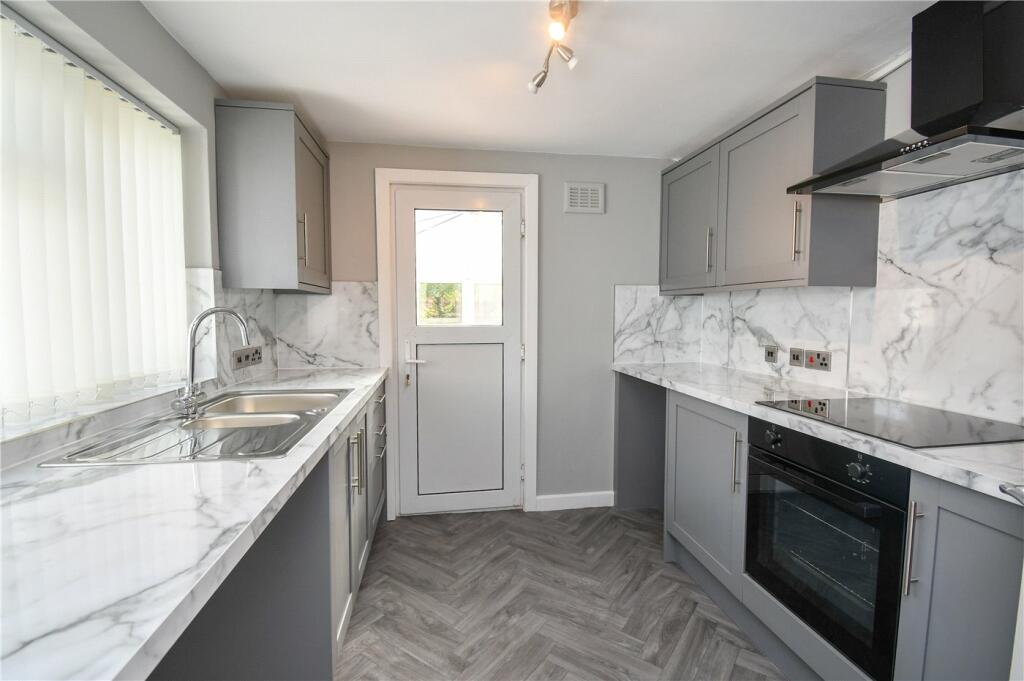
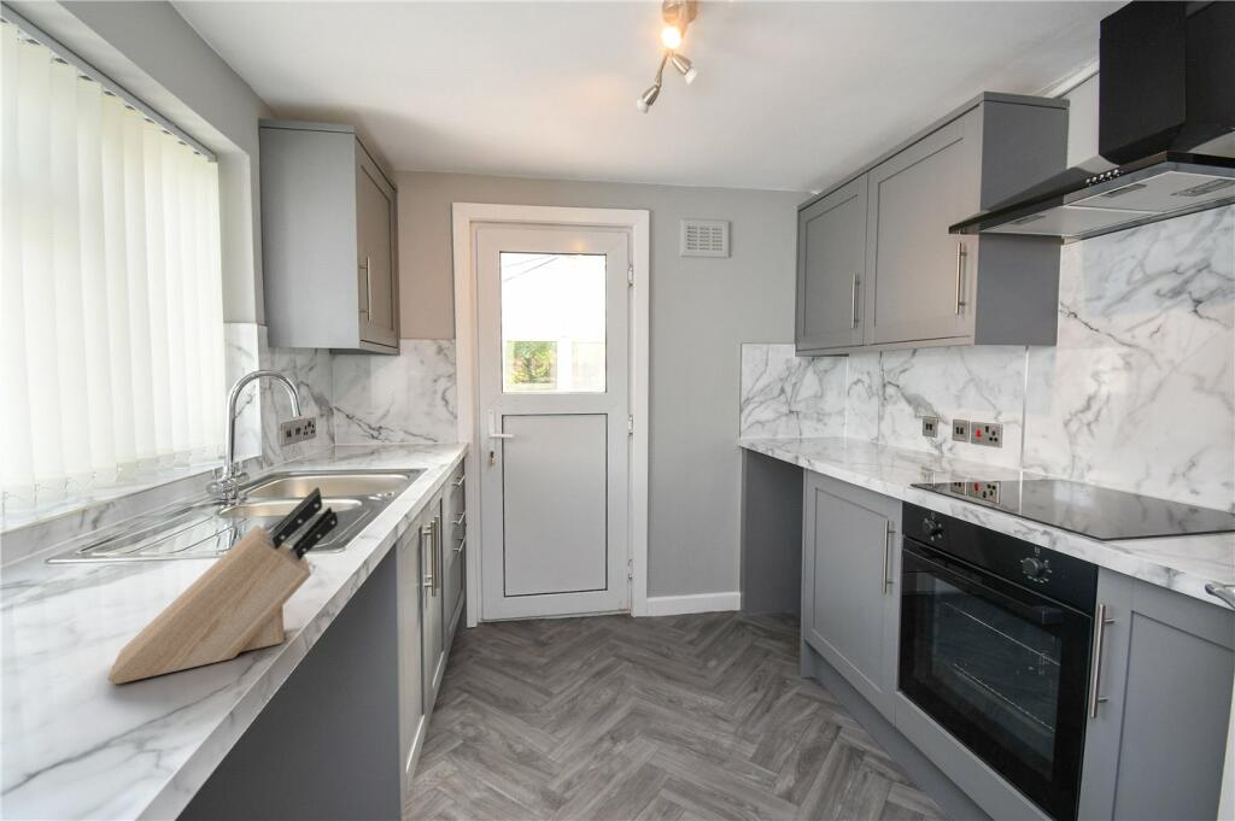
+ knife block (234, 571)
